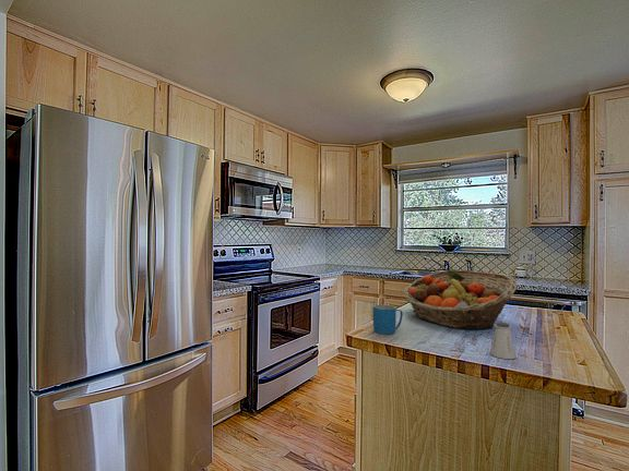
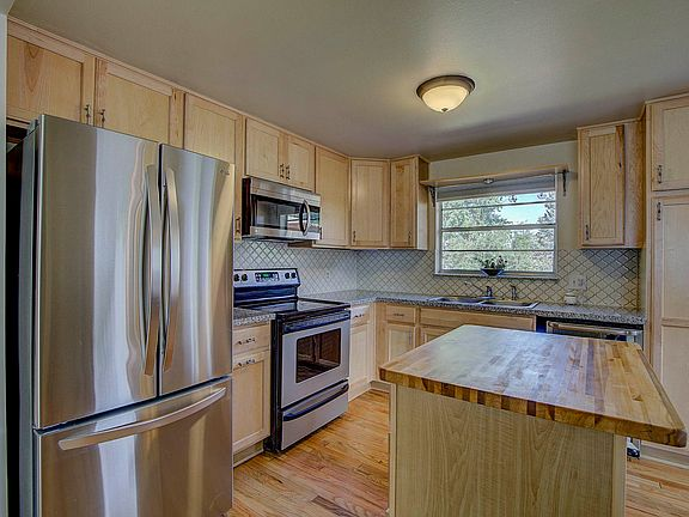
- saltshaker (502, 339)
- mug (388, 318)
- fruit basket (455, 295)
